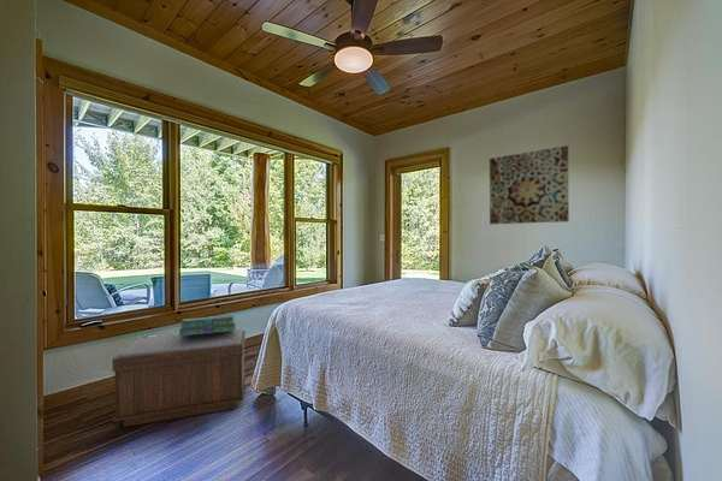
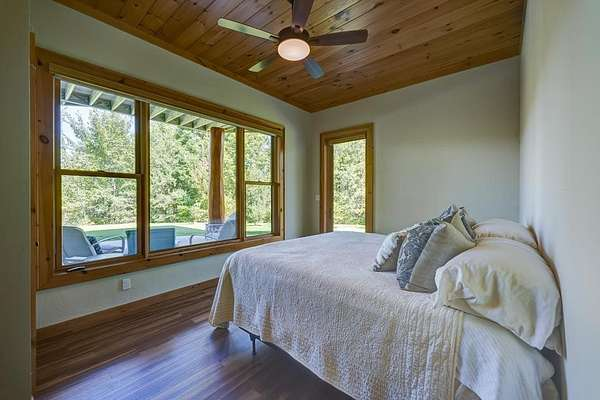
- wall art (526, 188)
- bench (188, 370)
- stack of books (208, 327)
